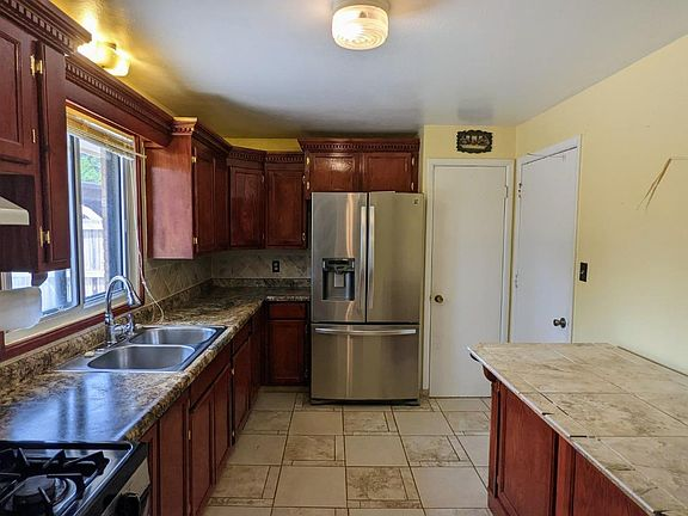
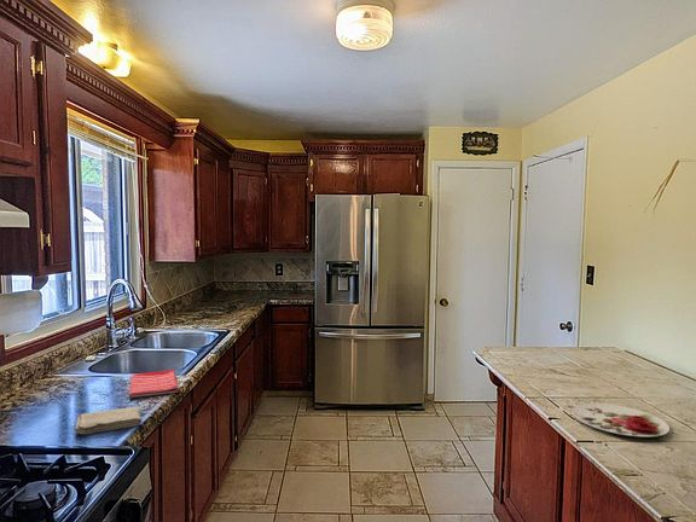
+ plate (617, 417)
+ dish towel (153, 382)
+ washcloth (109, 418)
